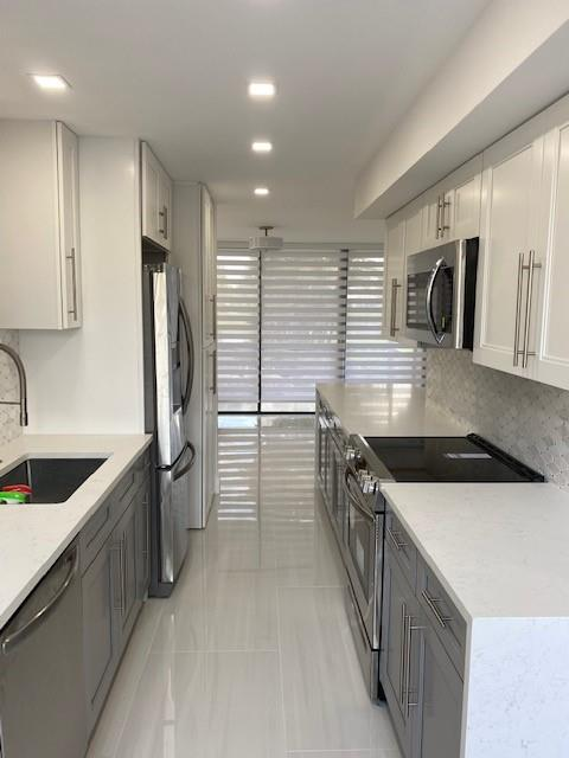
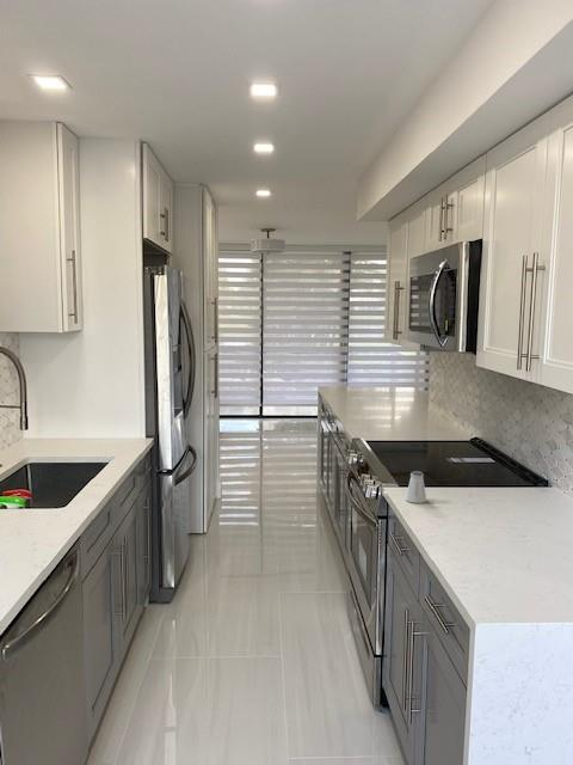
+ saltshaker (415, 485)
